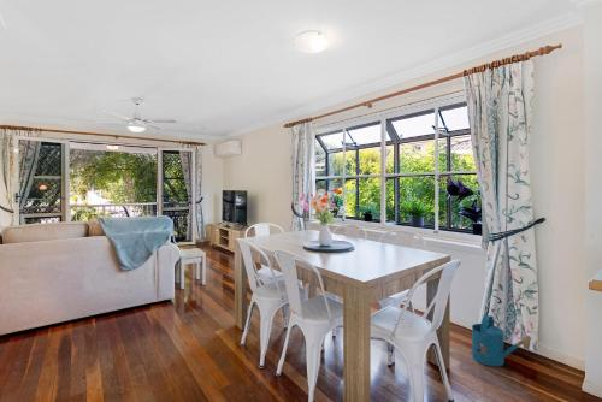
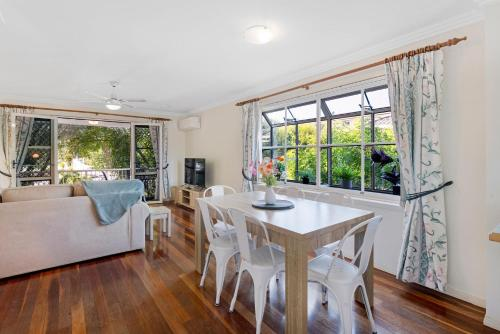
- watering can (498, 341)
